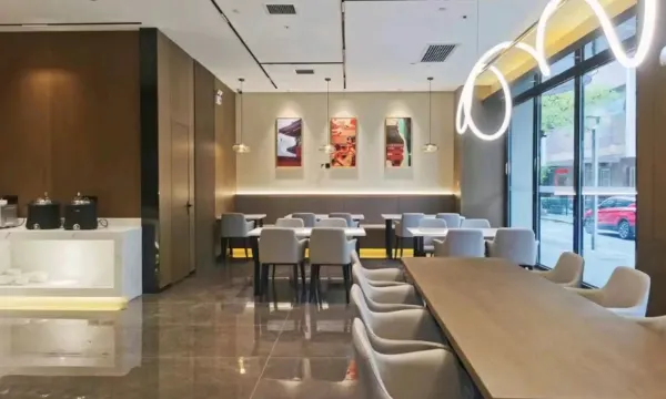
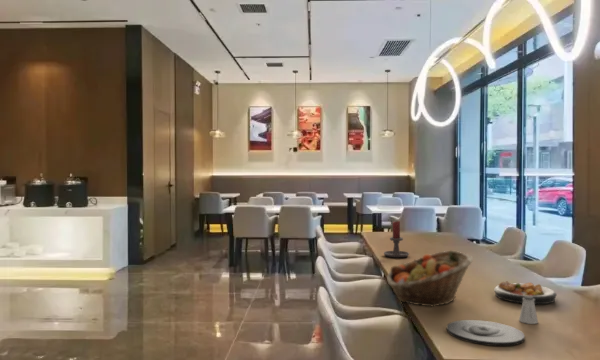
+ candle holder (396, 237)
+ saltshaker (528, 309)
+ plate (484, 329)
+ fruit basket (428, 275)
+ plate (524, 290)
